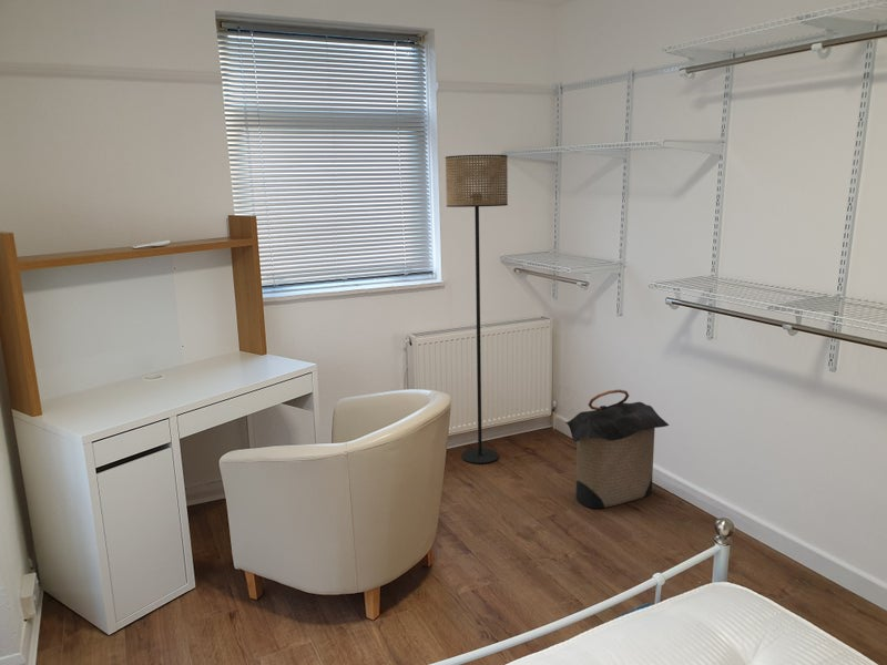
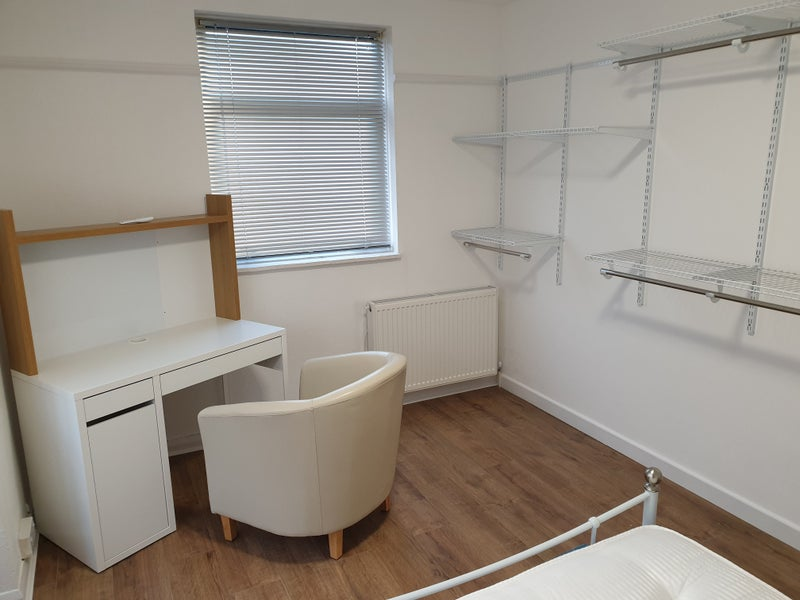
- laundry hamper (615, 439)
- floor lamp (478, 313)
